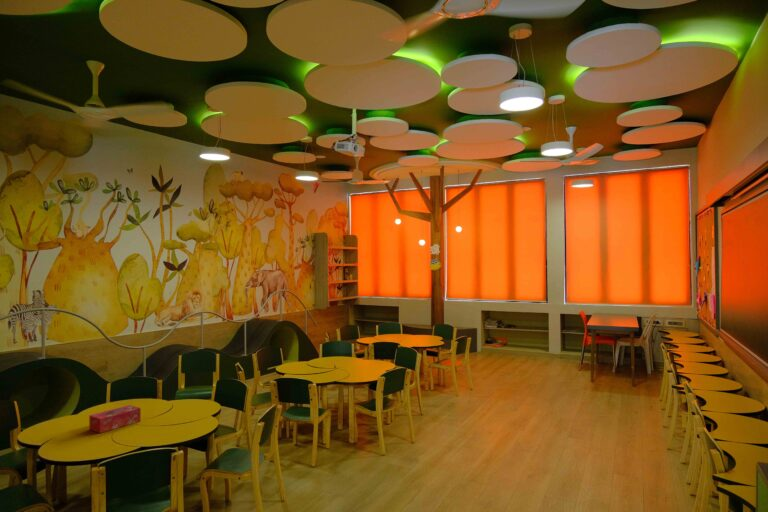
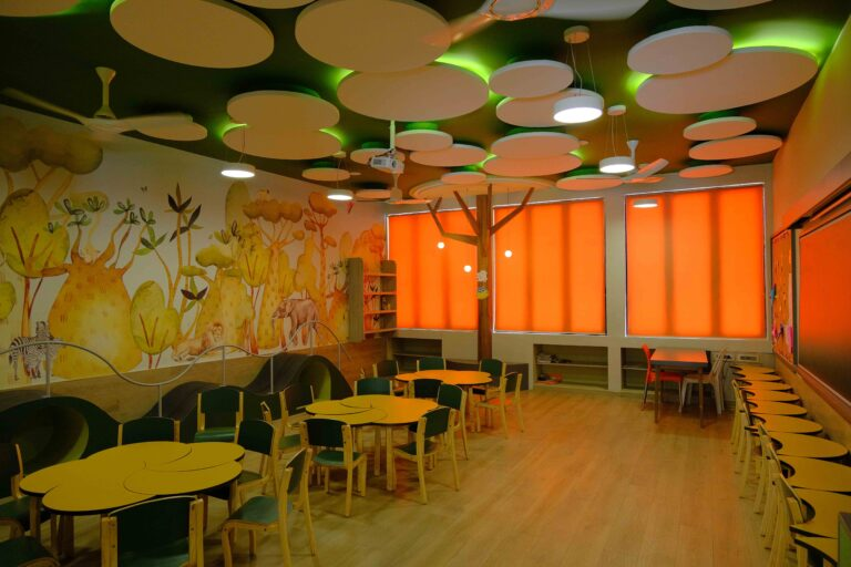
- tissue box (115, 418)
